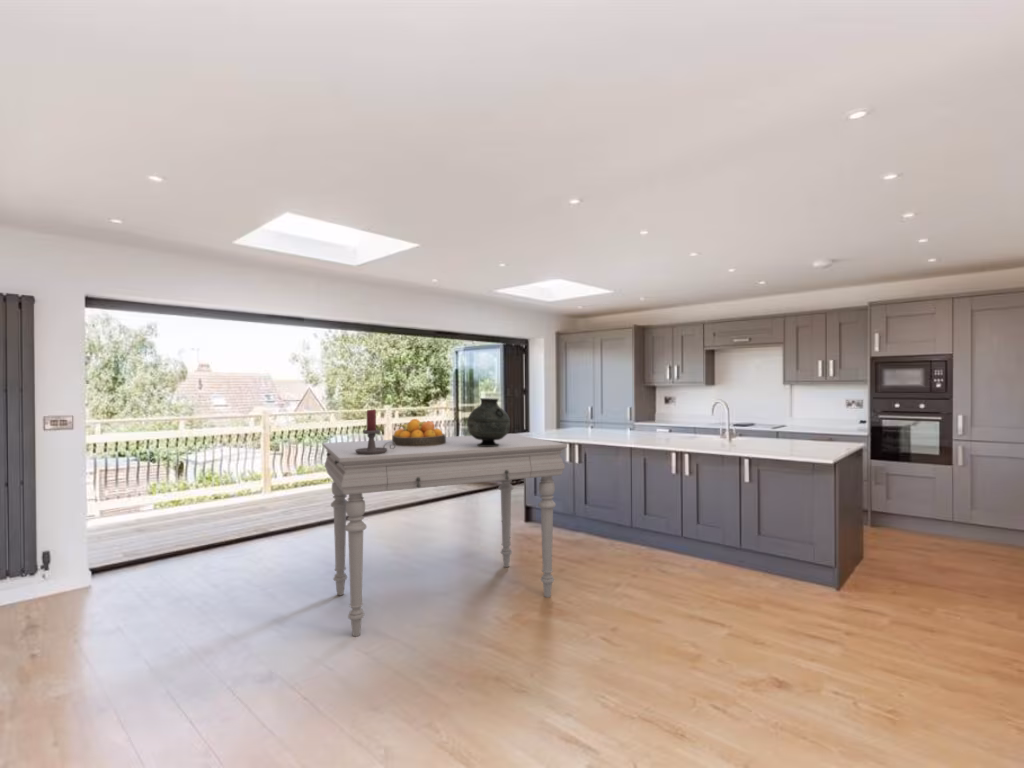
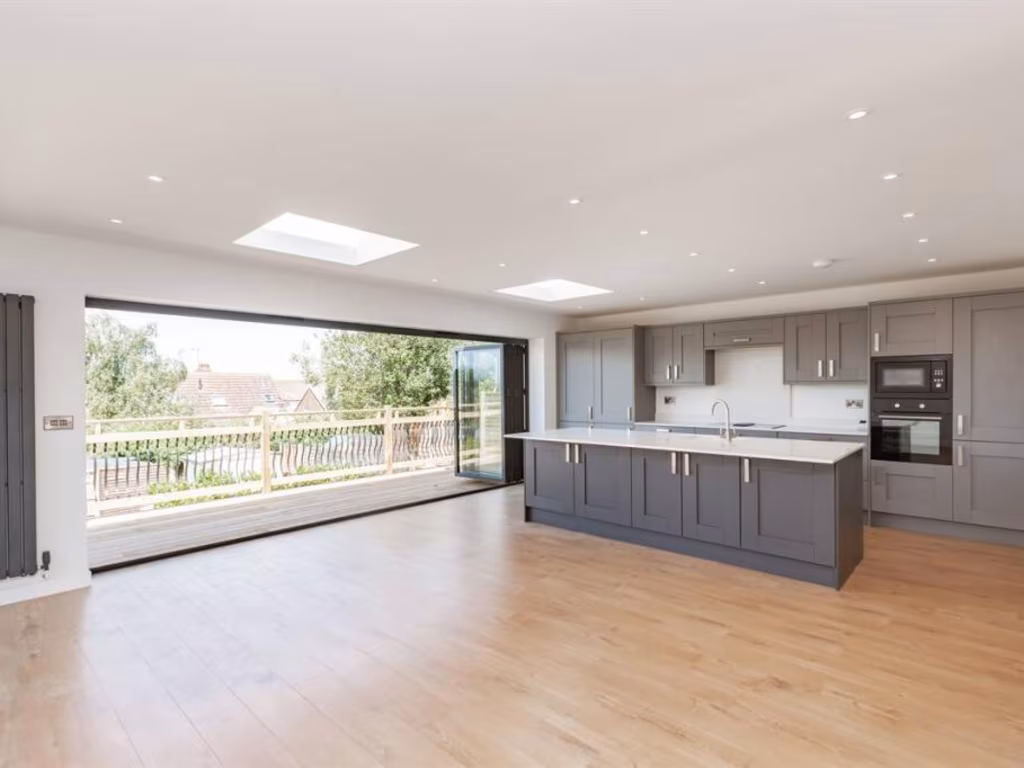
- vase (488, 421)
- candle holder (375, 430)
- dining table (436, 486)
- fruit bowl (419, 431)
